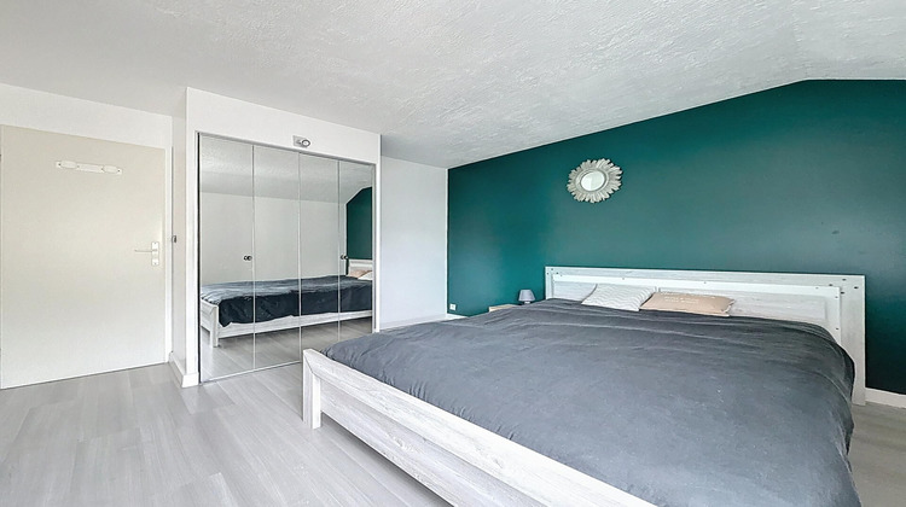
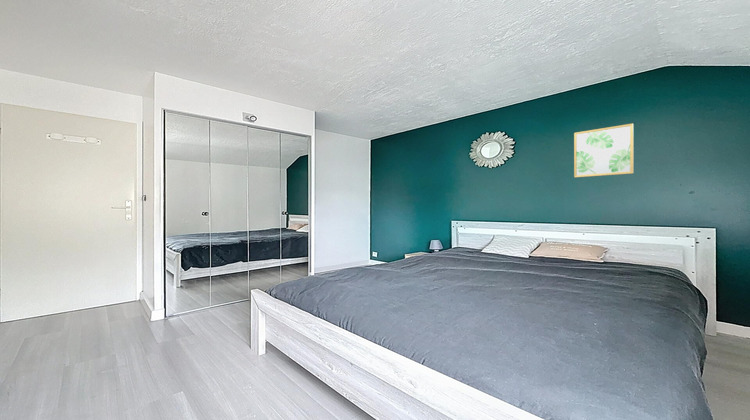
+ wall art (602, 152)
